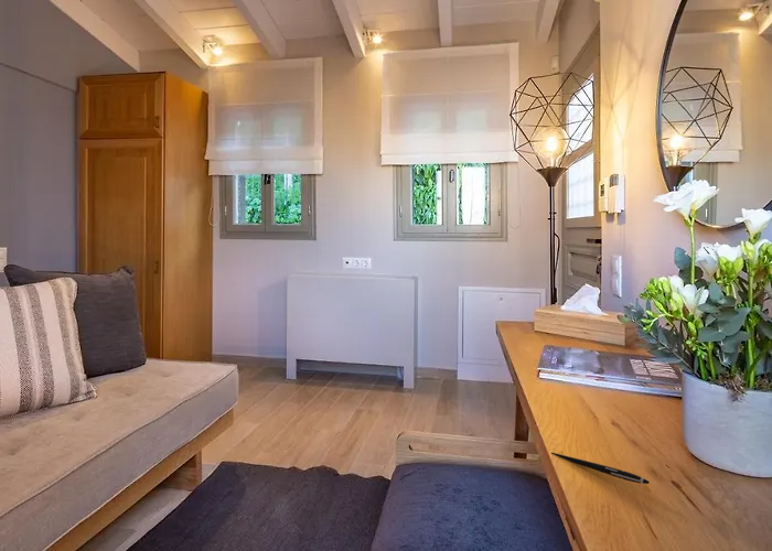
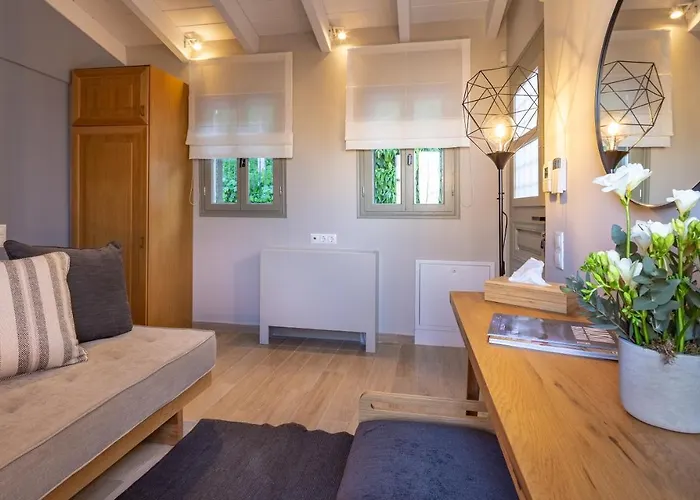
- pen (596, 465)
